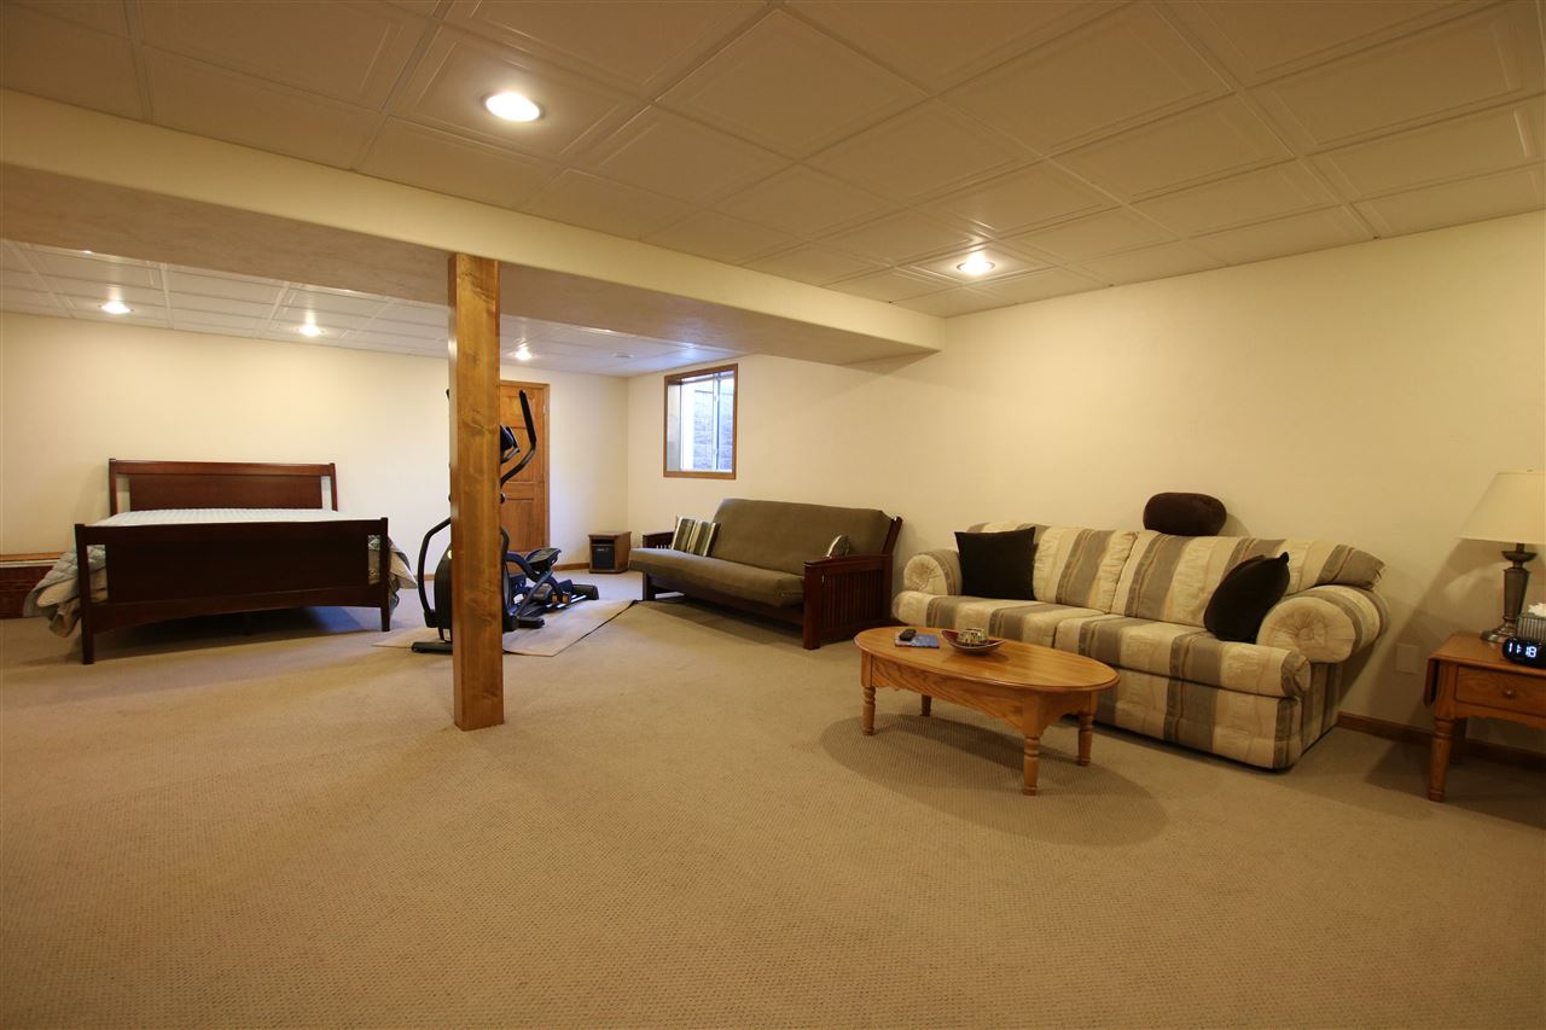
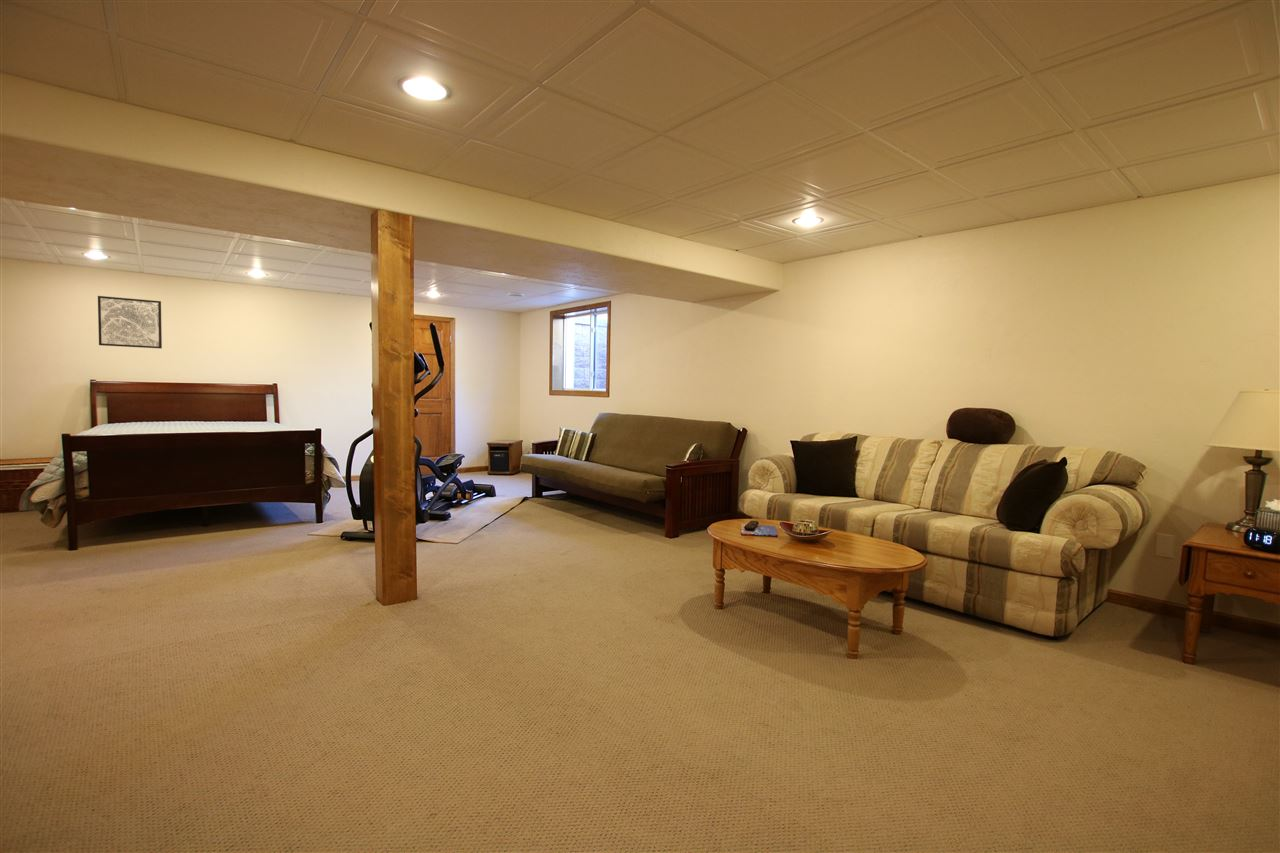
+ wall art (130, 322)
